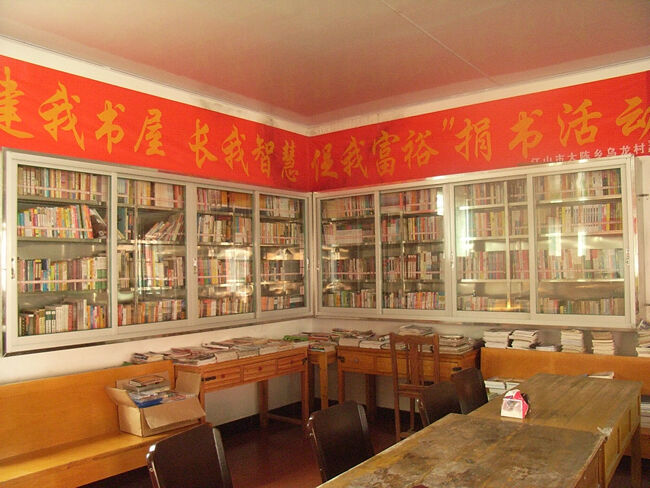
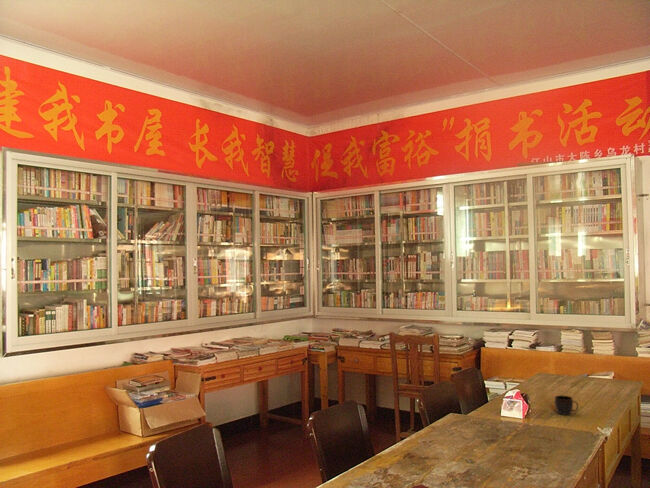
+ mug (566, 405)
